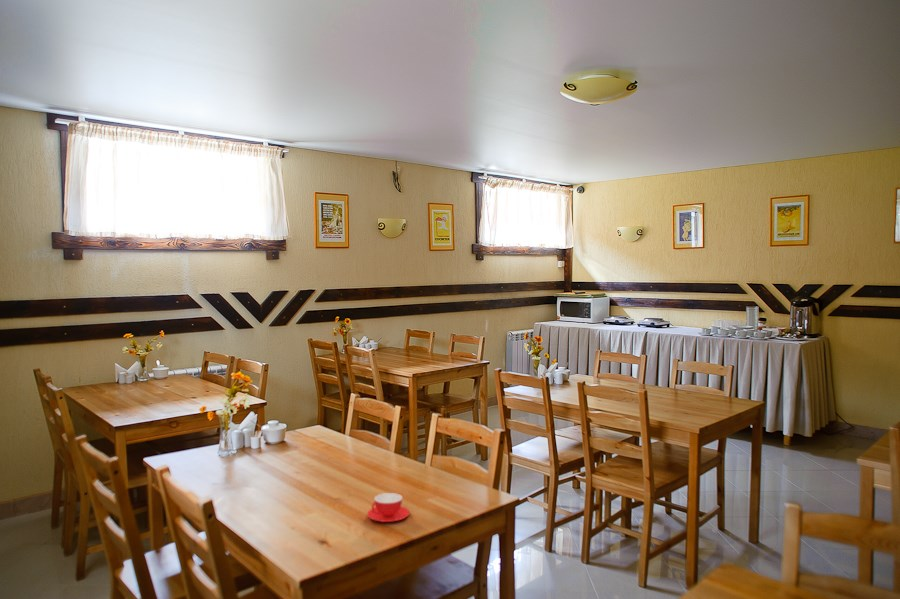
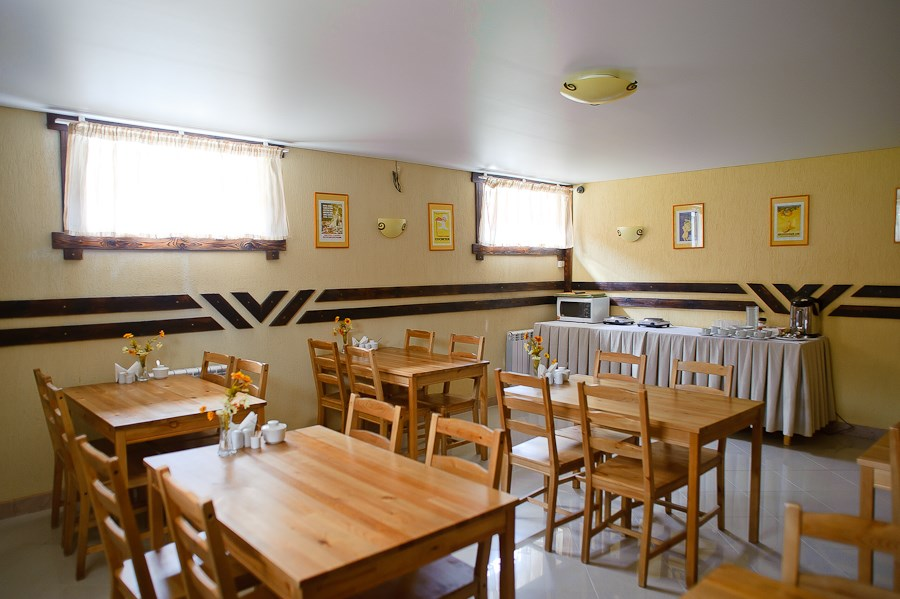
- teacup (388, 506)
